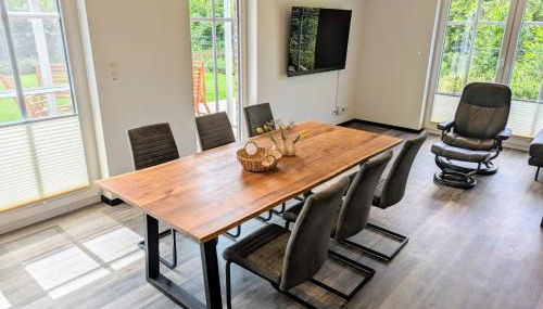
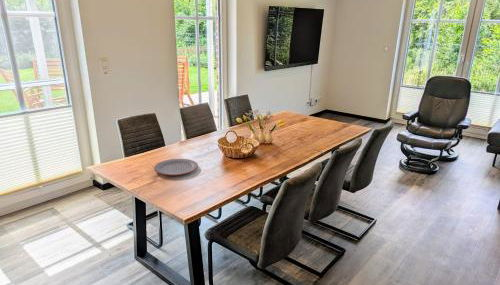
+ plate (176, 167)
